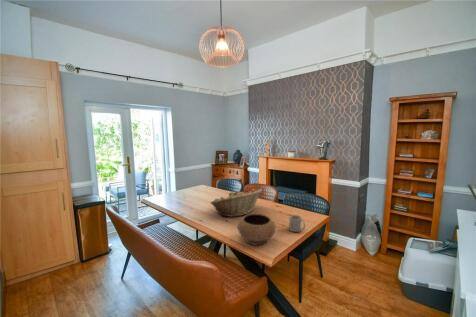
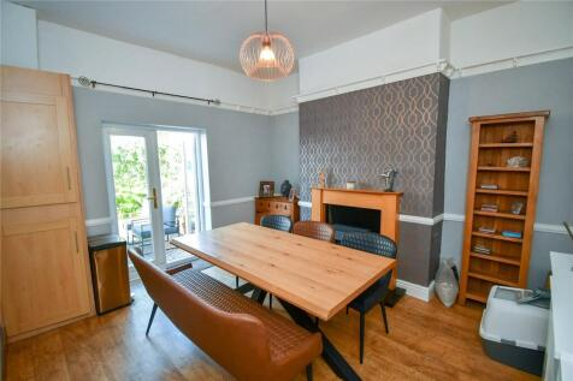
- fruit basket (237, 200)
- mug (297, 224)
- bowl (256, 228)
